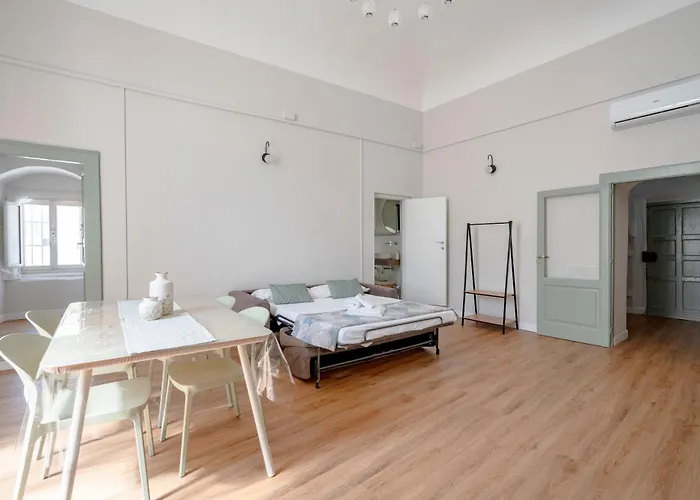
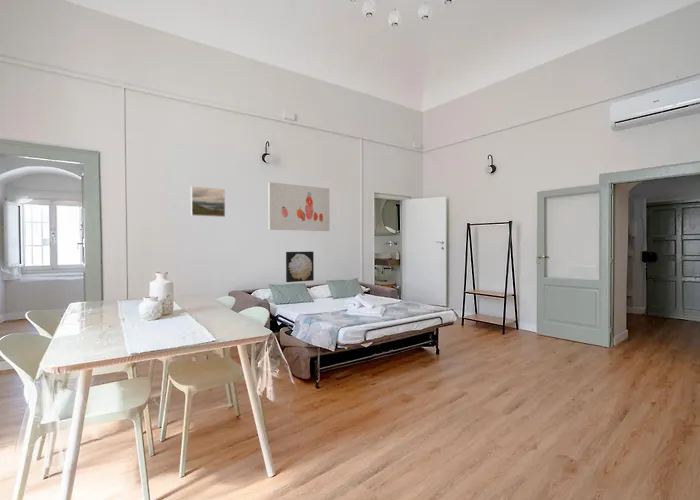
+ wall art (300, 208)
+ wall art (300, 266)
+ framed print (208, 202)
